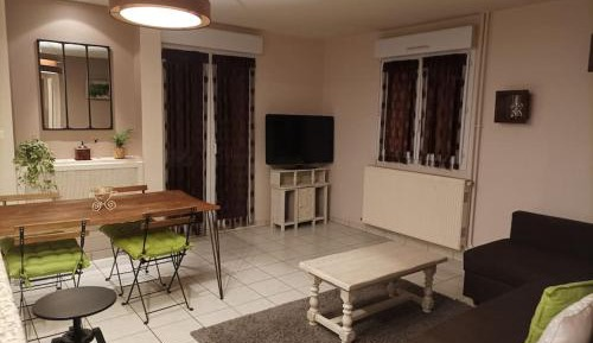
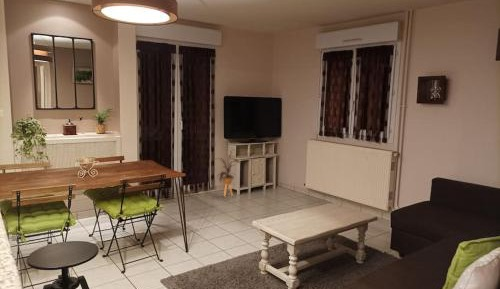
+ house plant (225, 172)
